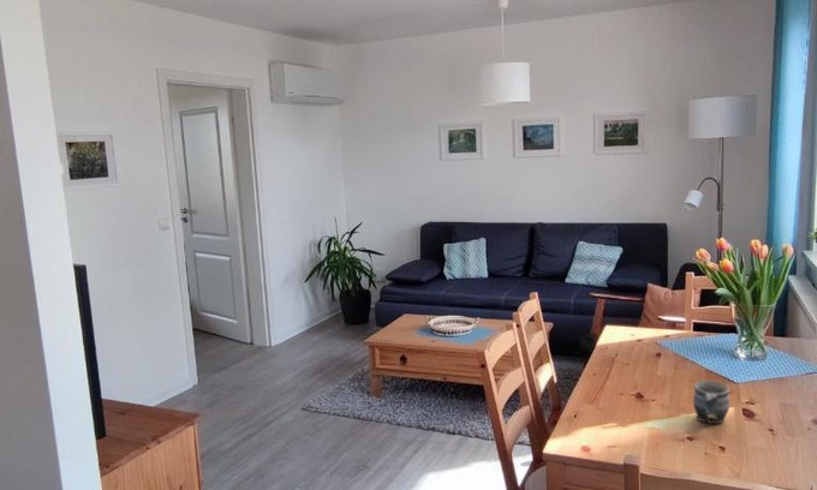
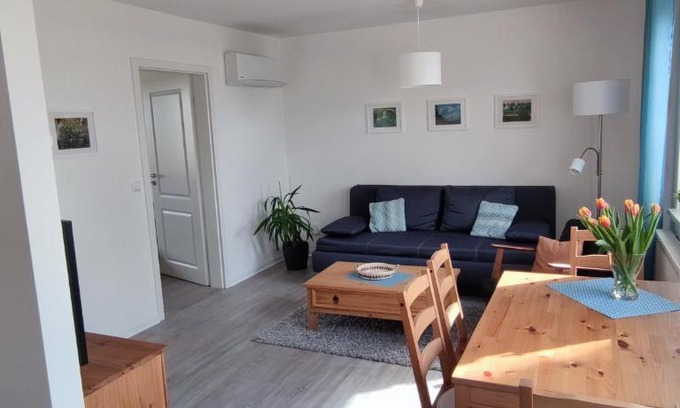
- mug (711, 405)
